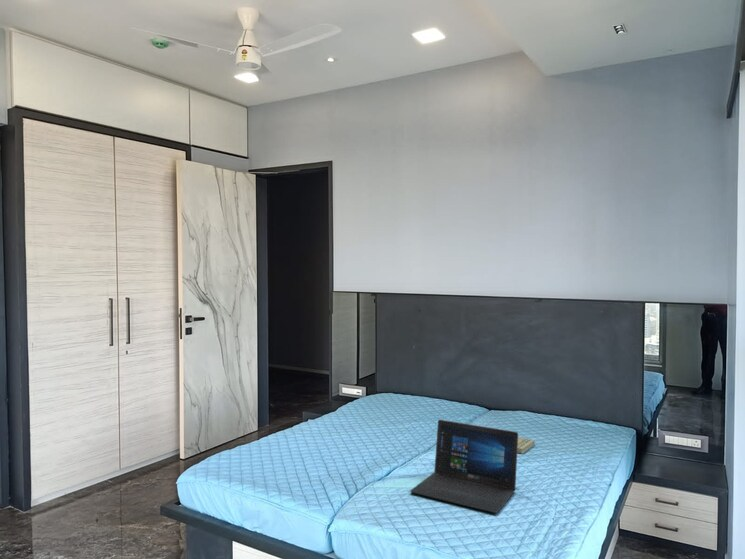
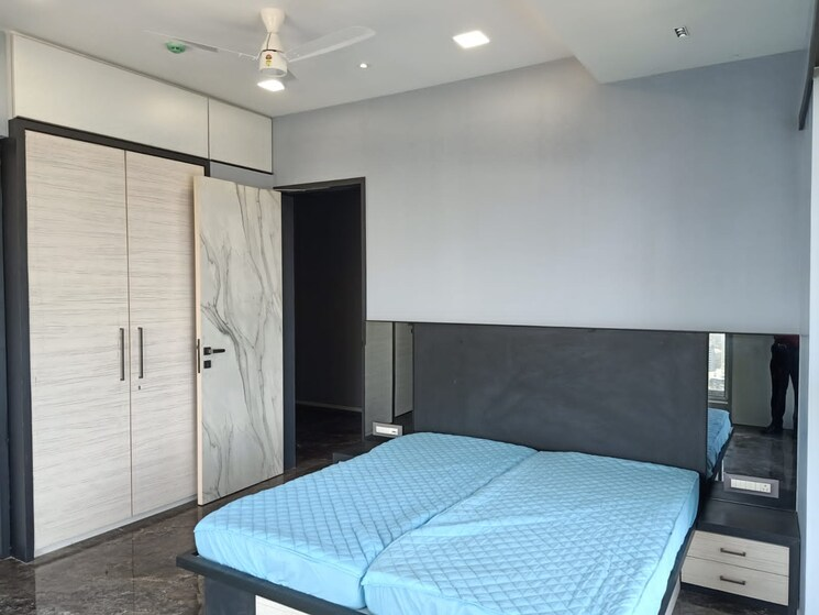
- book (518, 441)
- laptop (464, 462)
